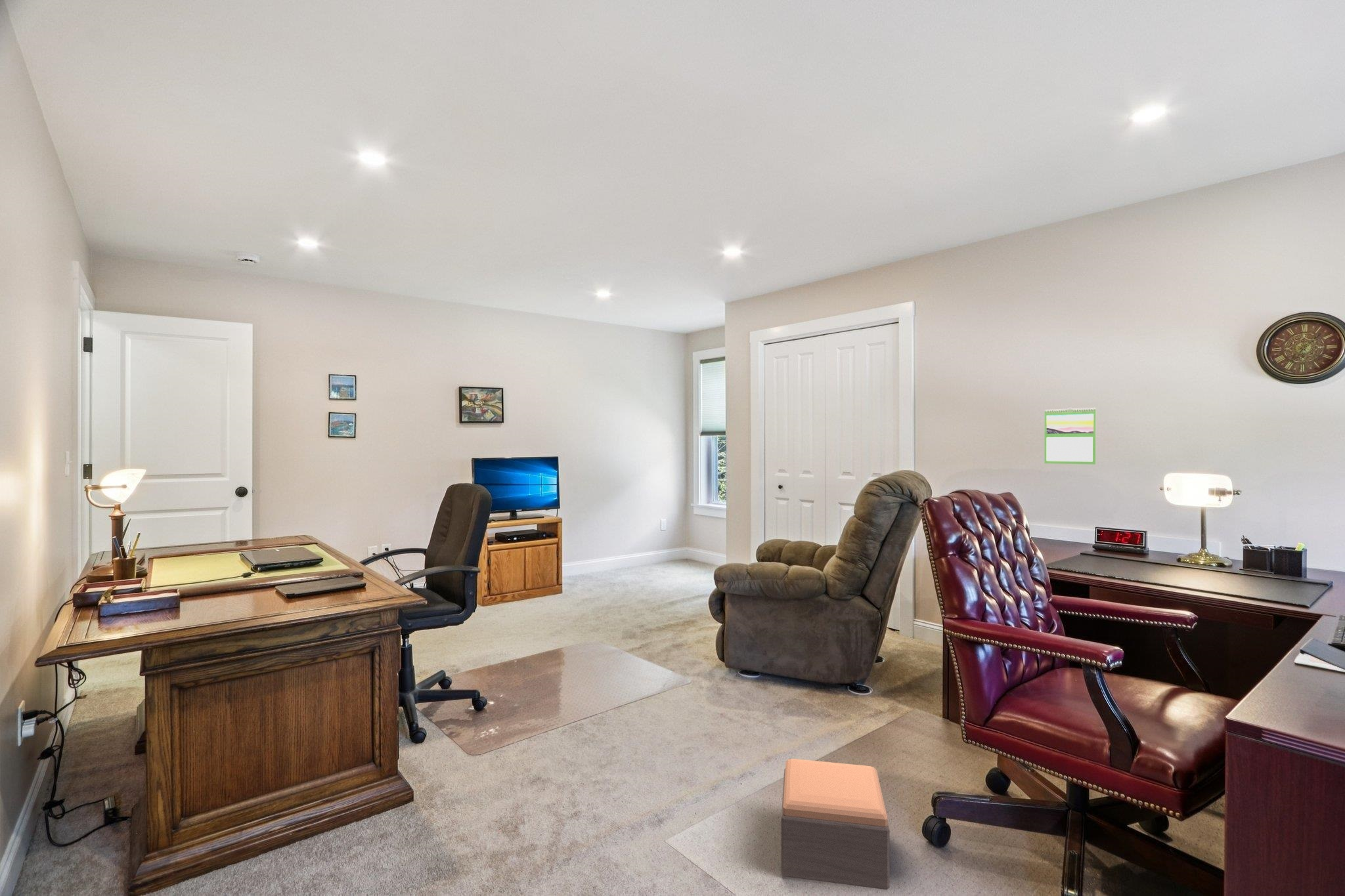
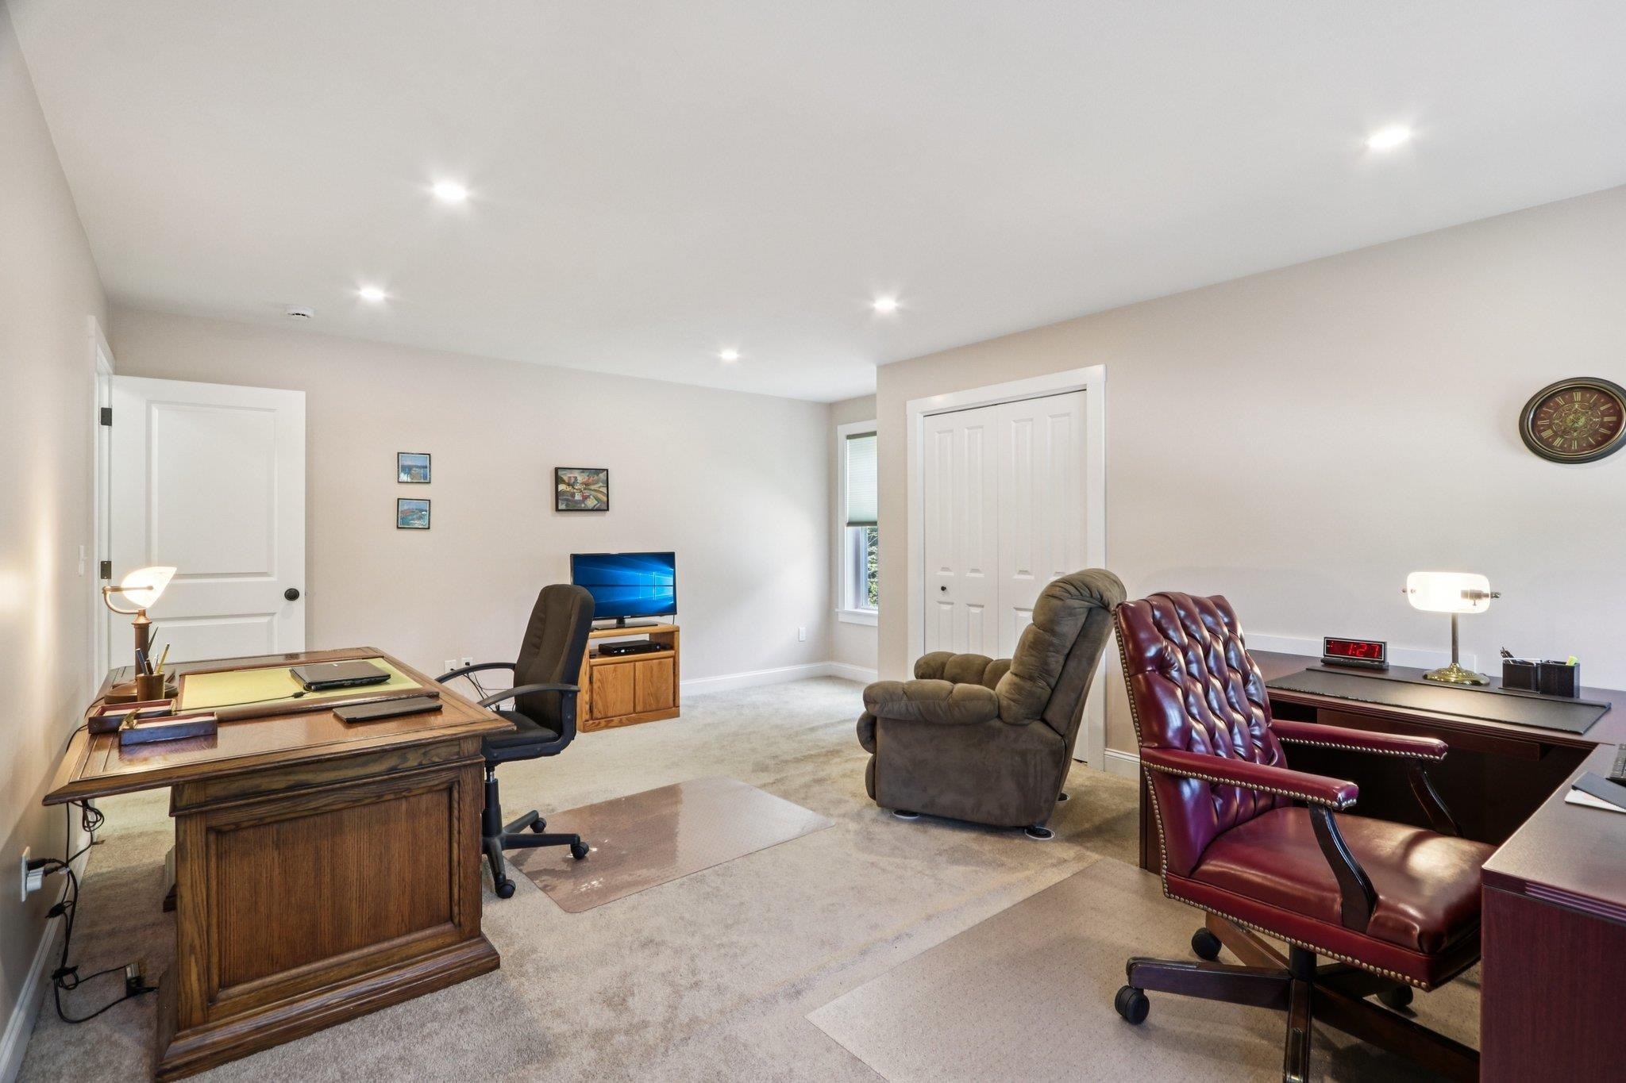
- calendar (1069, 435)
- footstool (832, 816)
